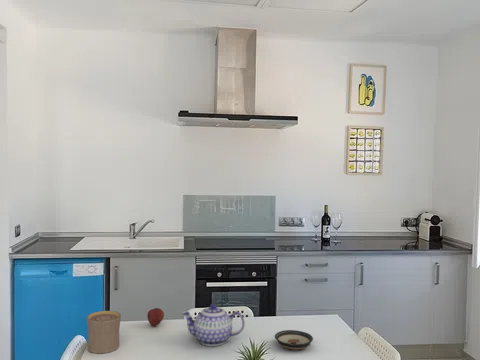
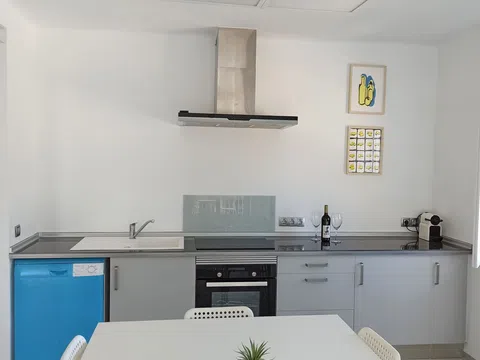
- teapot (212, 322)
- cup (103, 331)
- saucer (293, 341)
- fruit (155, 316)
